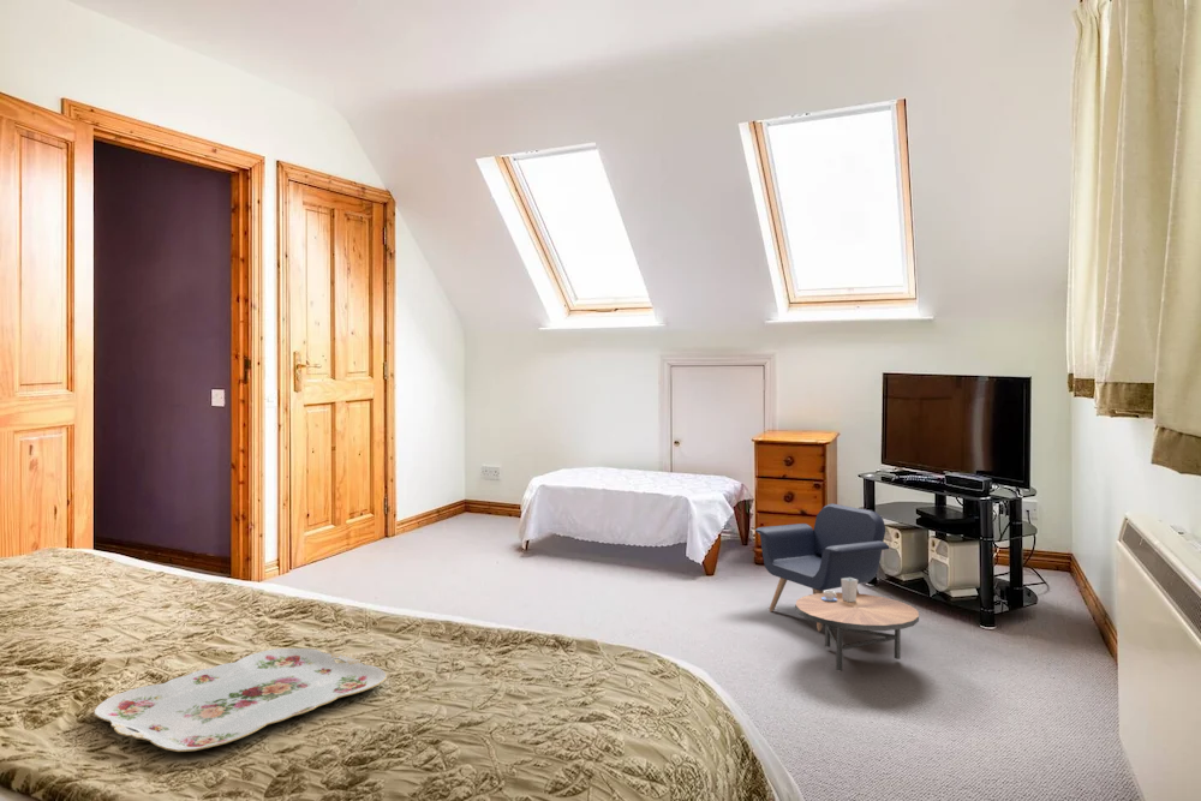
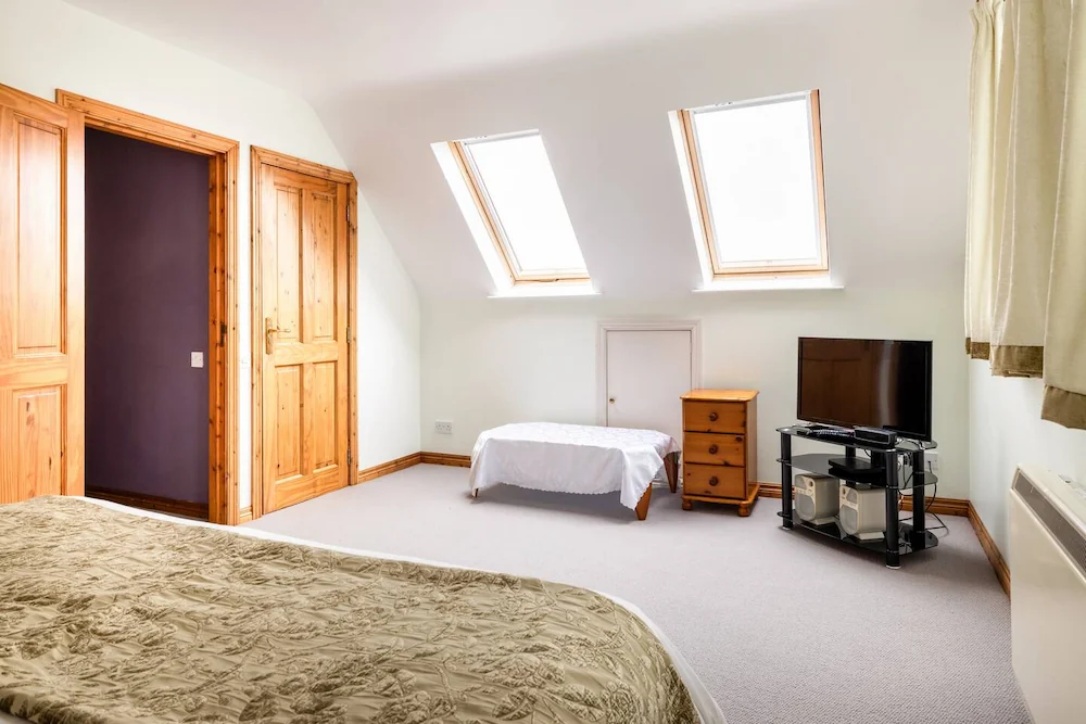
- serving tray (249, 693)
- armchair (826, 575)
